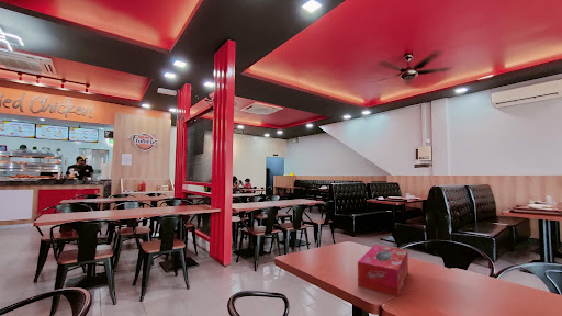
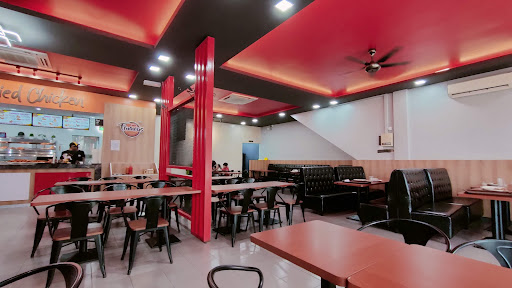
- tissue box (384, 267)
